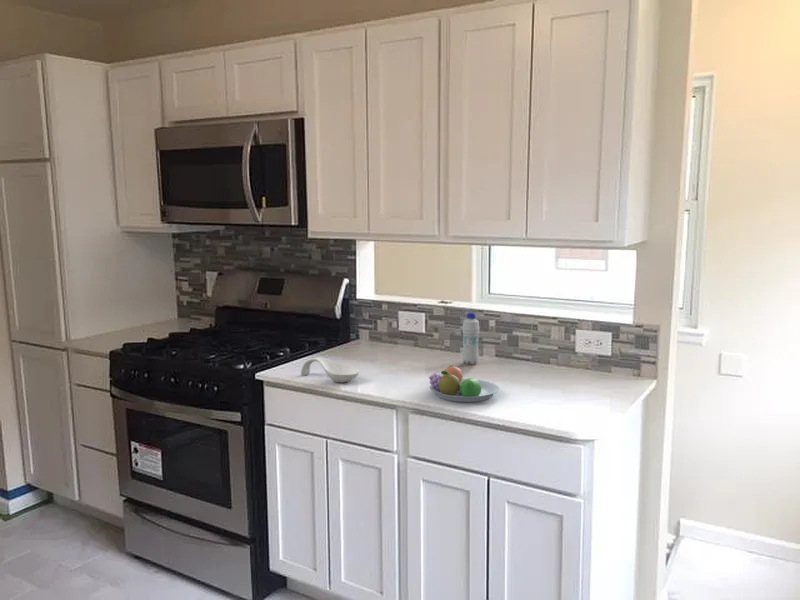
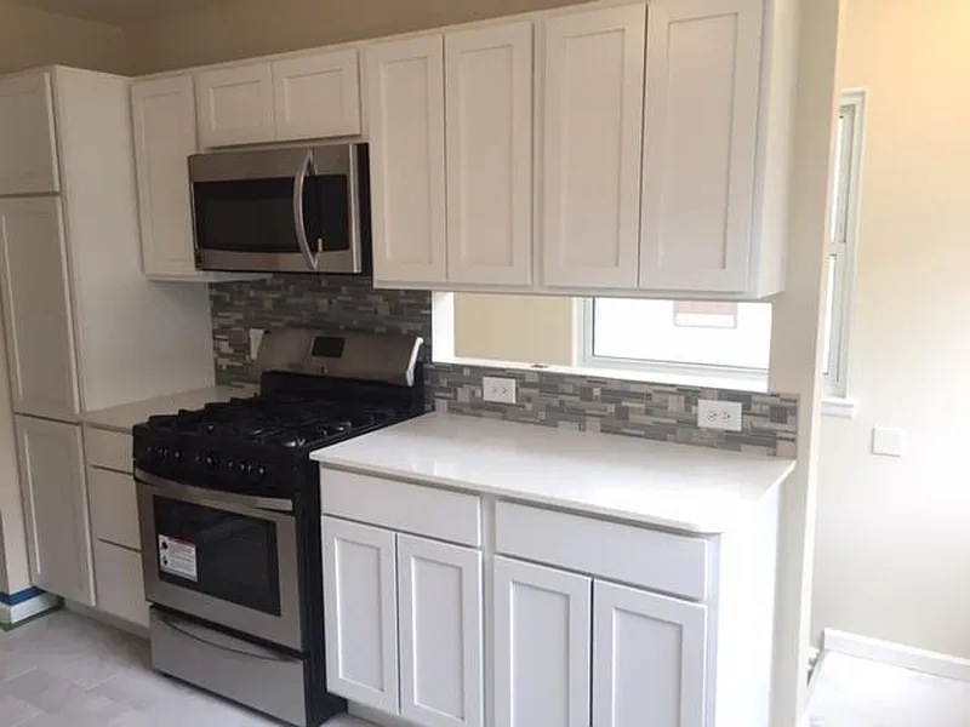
- fruit bowl (463, 381)
- spoon rest (329, 368)
- bottle (470, 337)
